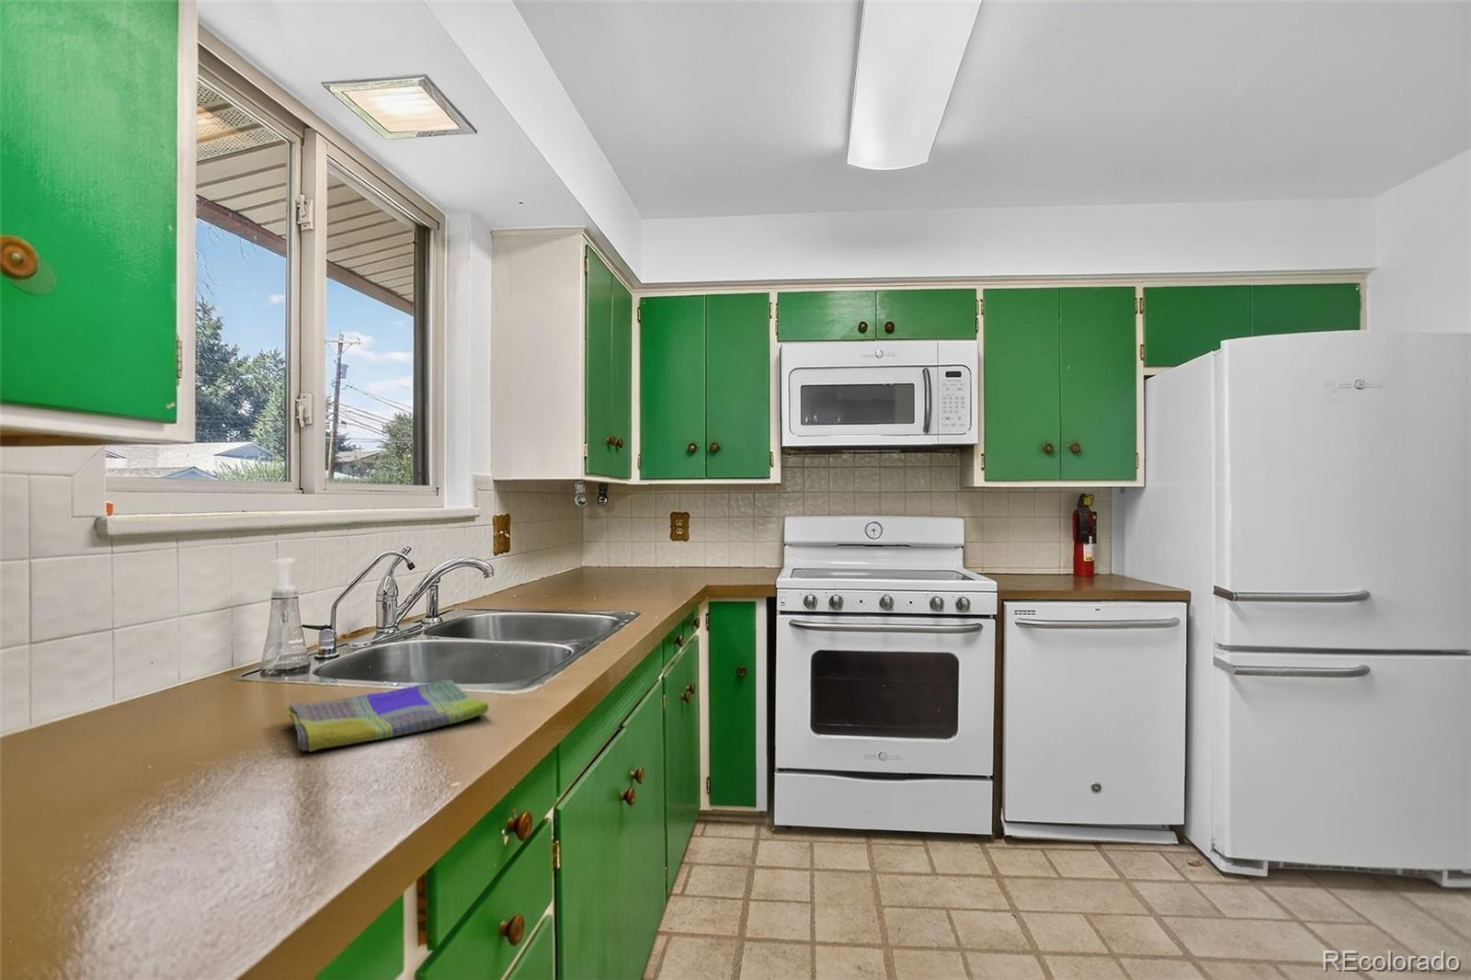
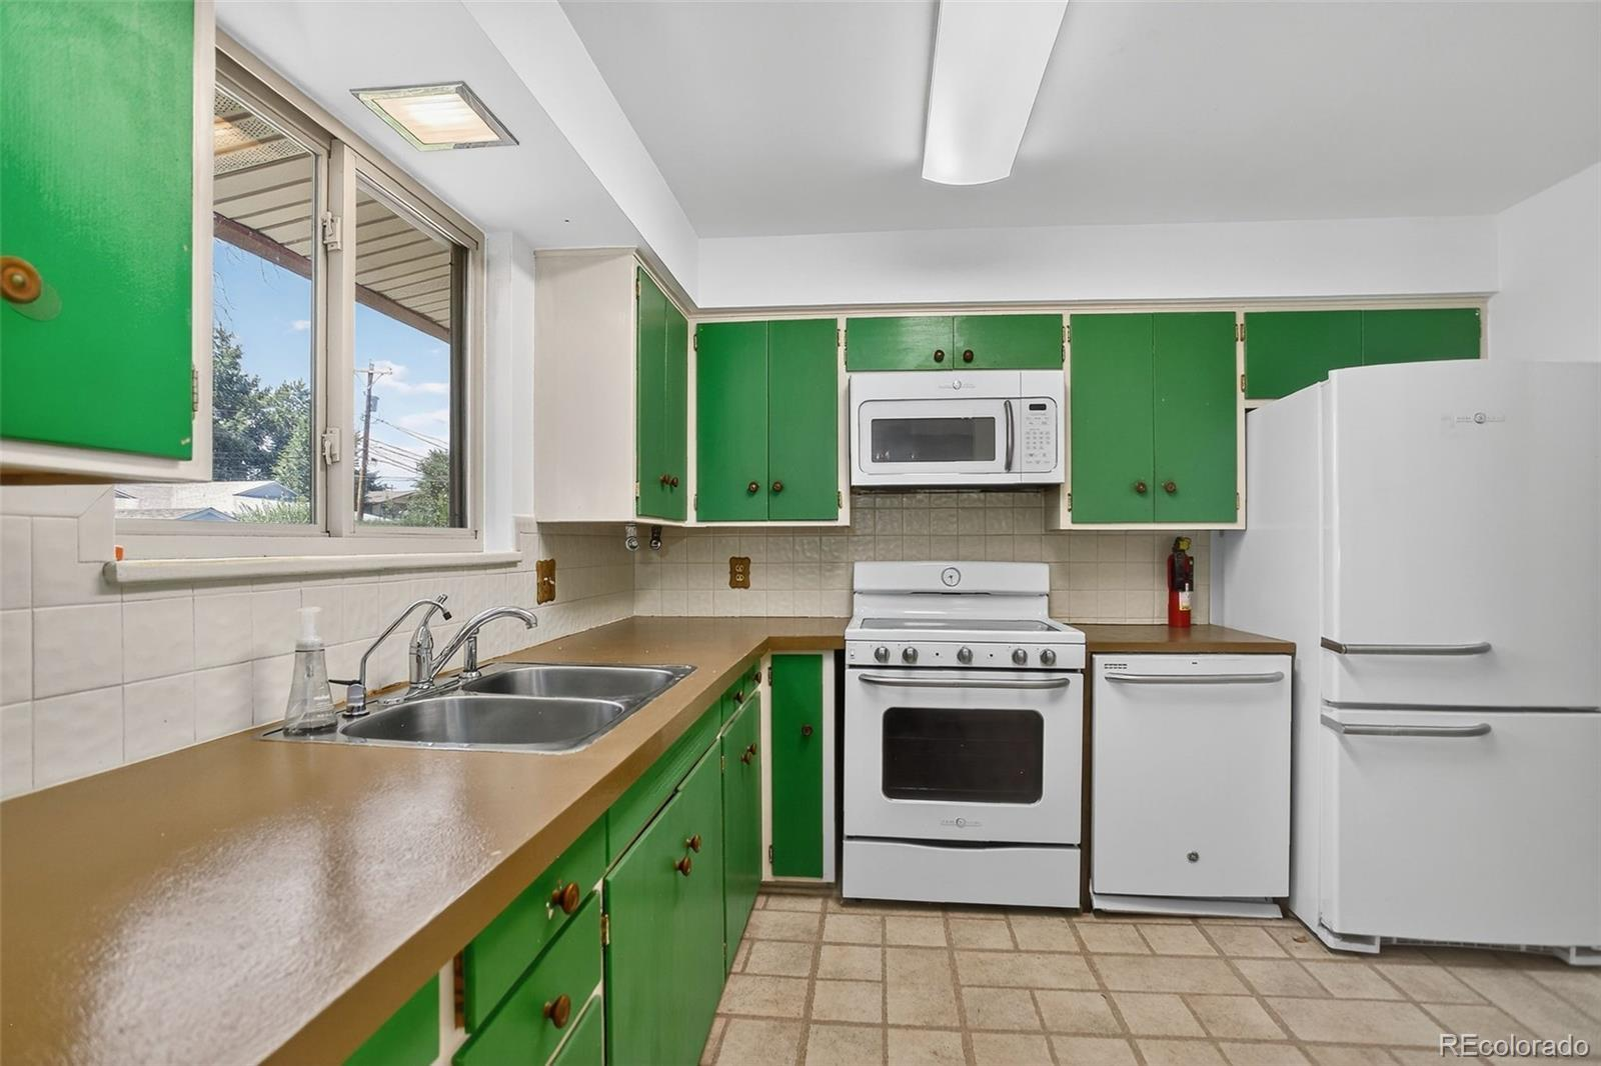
- dish towel (387, 711)
